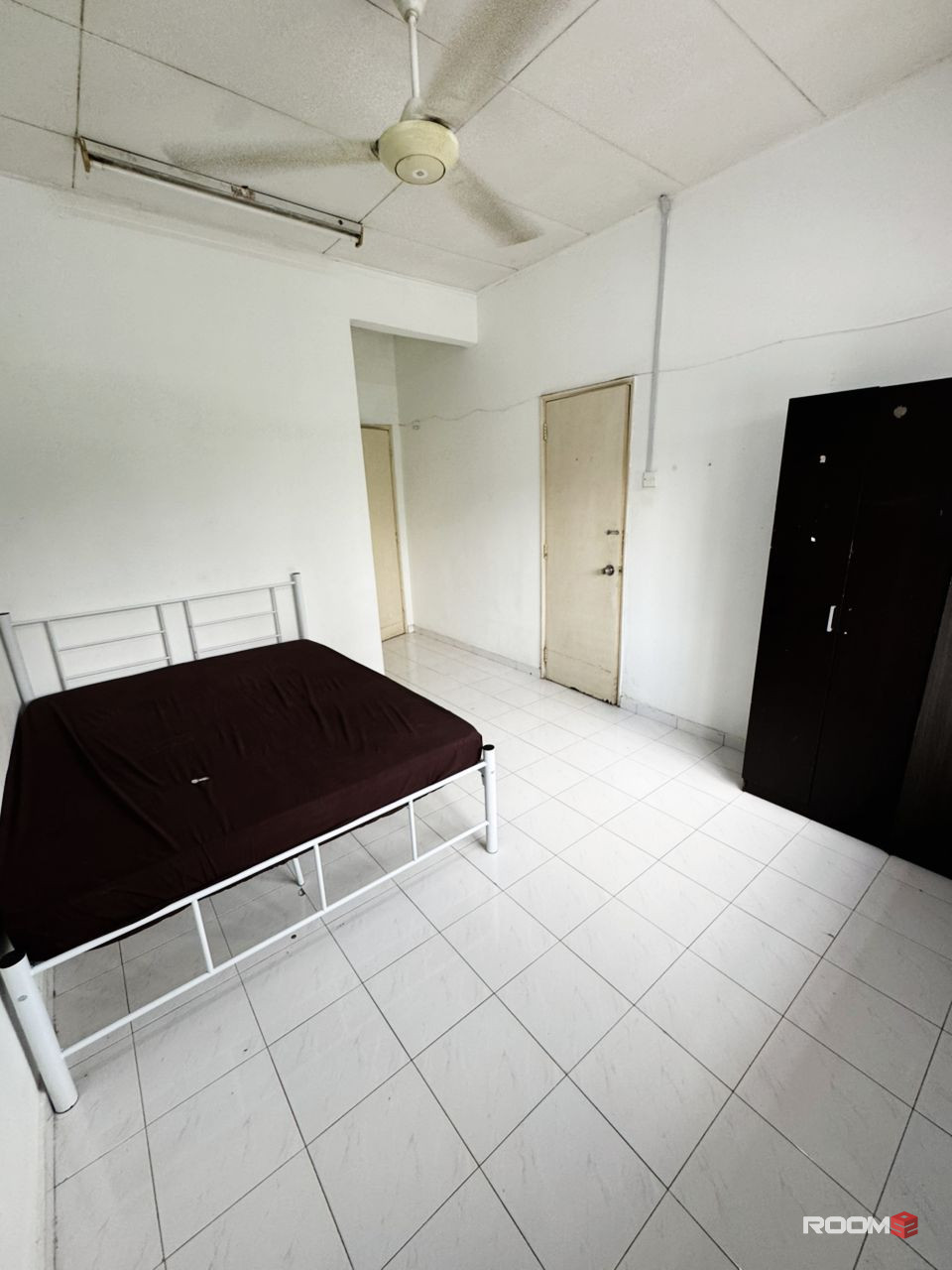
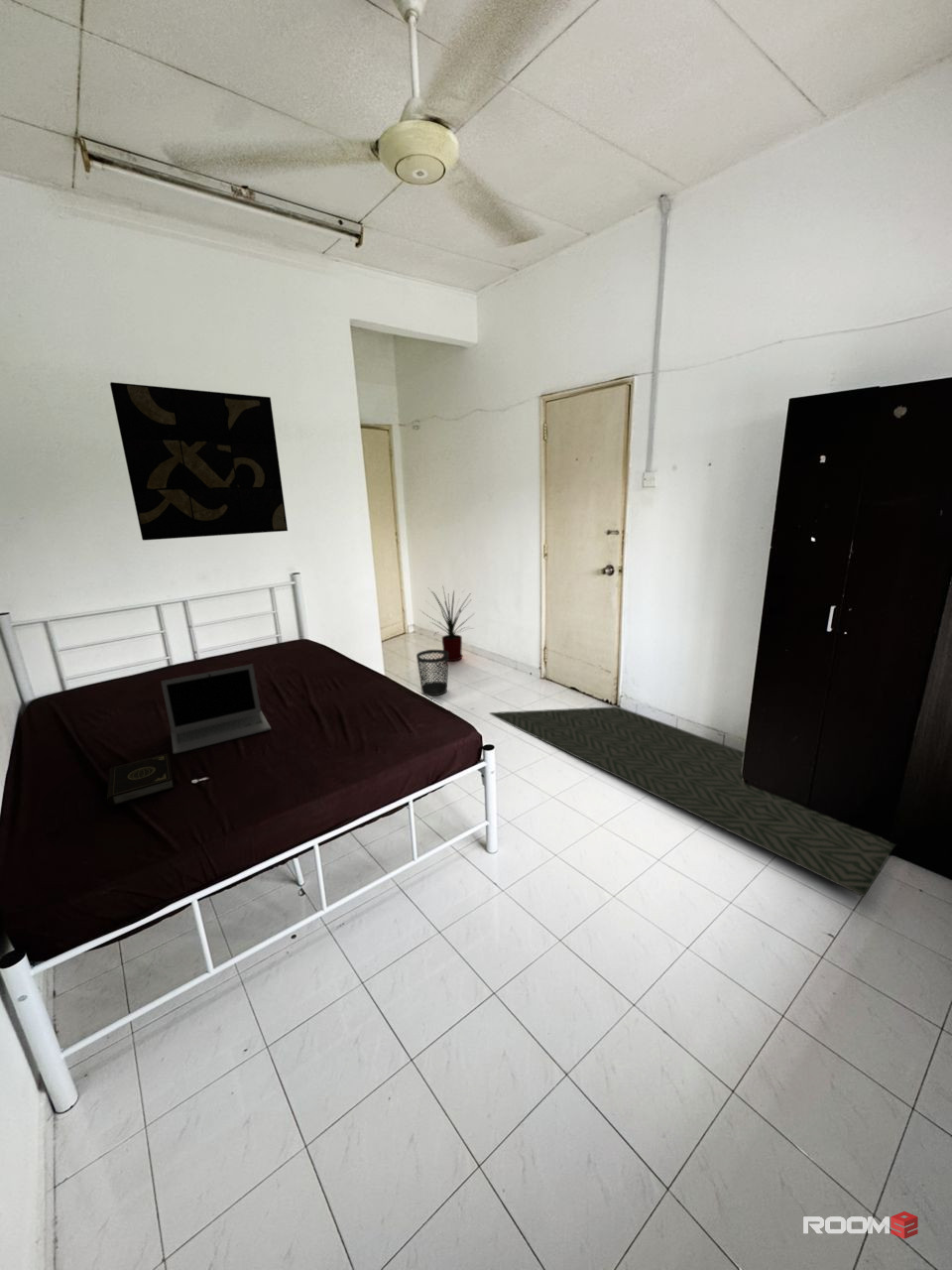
+ house plant (451, 623)
+ wall art (208, 465)
+ rug (635, 744)
+ laptop (216, 705)
+ wastebasket (433, 672)
+ book (140, 778)
